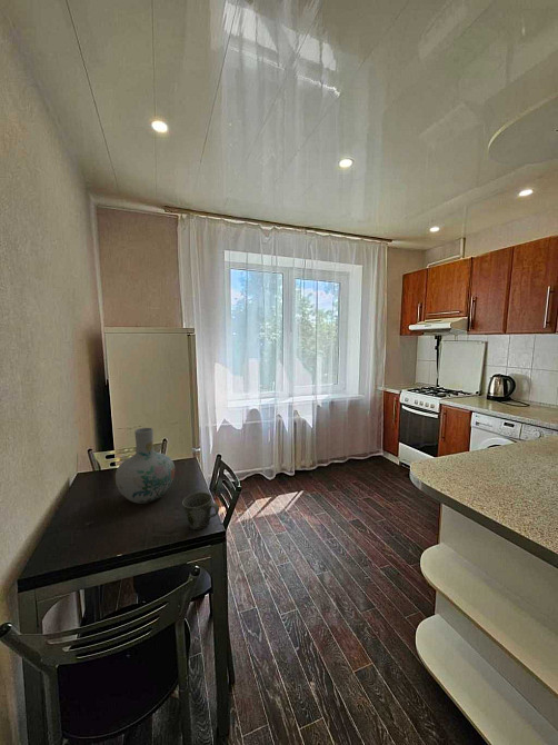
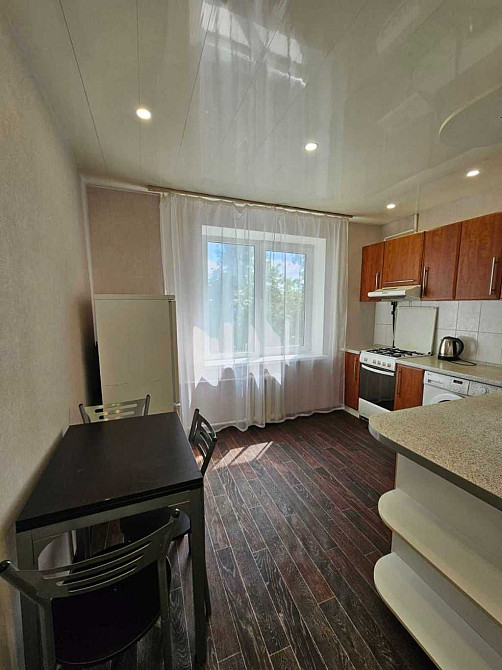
- mug (200, 511)
- vase (145, 463)
